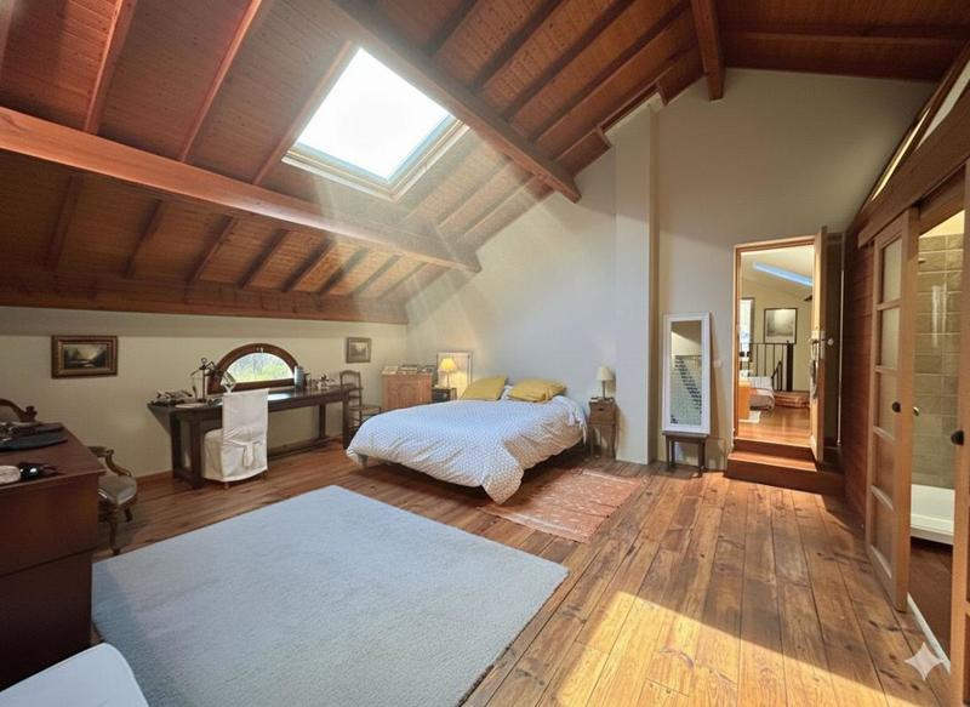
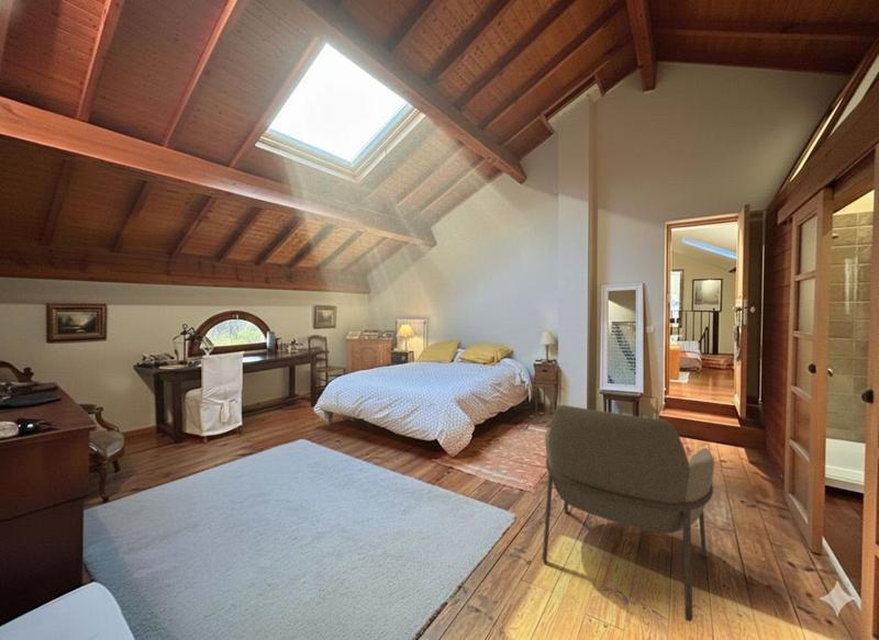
+ armchair (621, 476)
